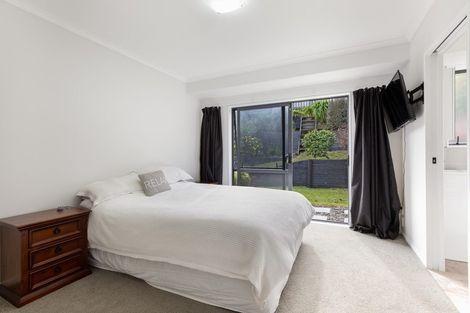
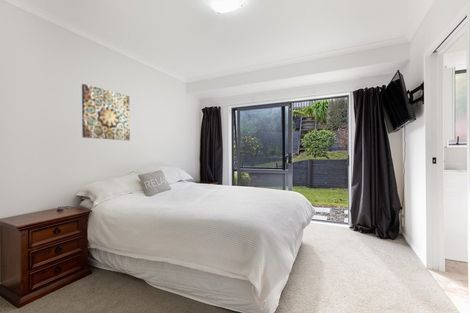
+ wall art (108, 114)
